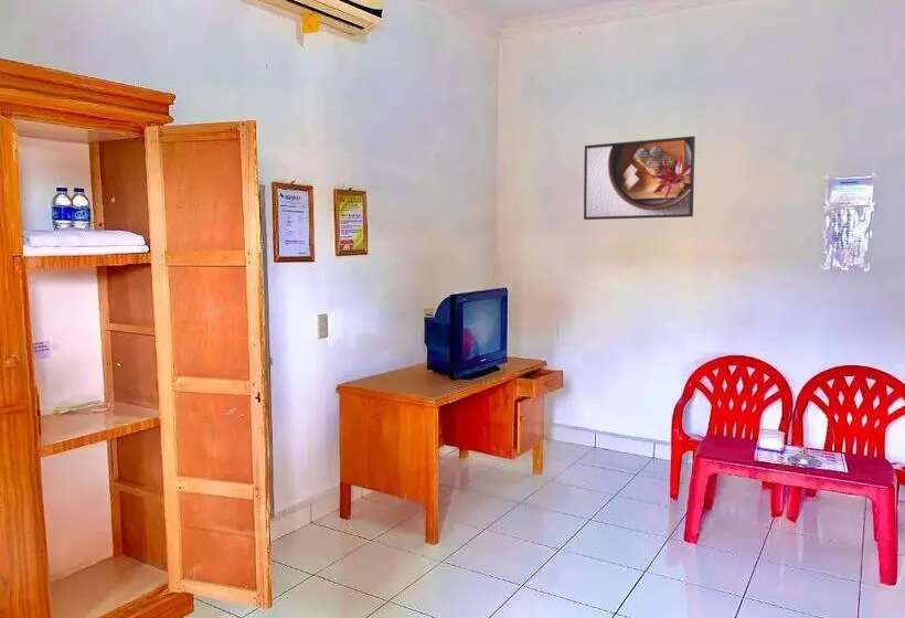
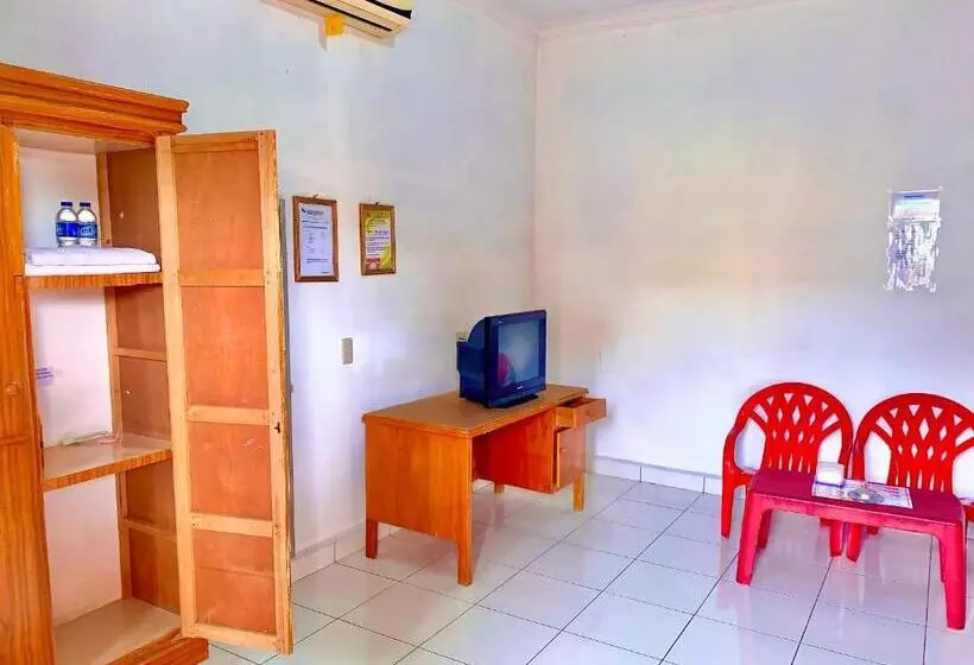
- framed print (637, 180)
